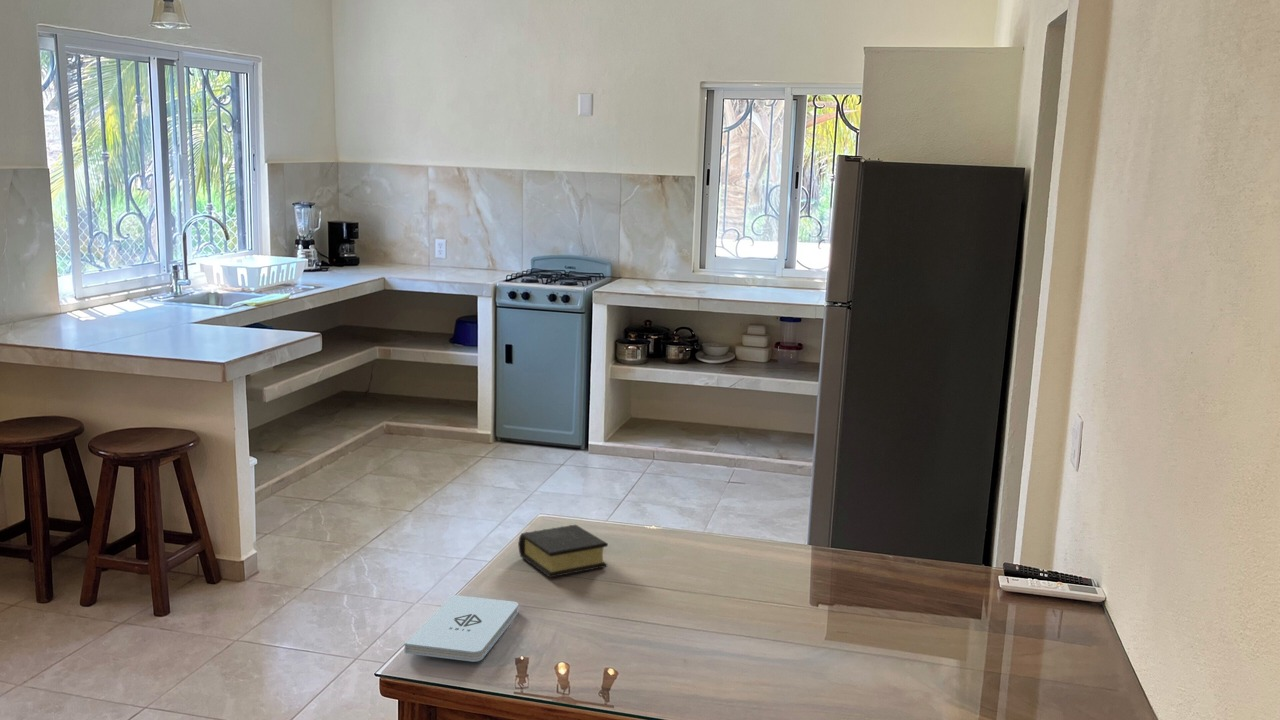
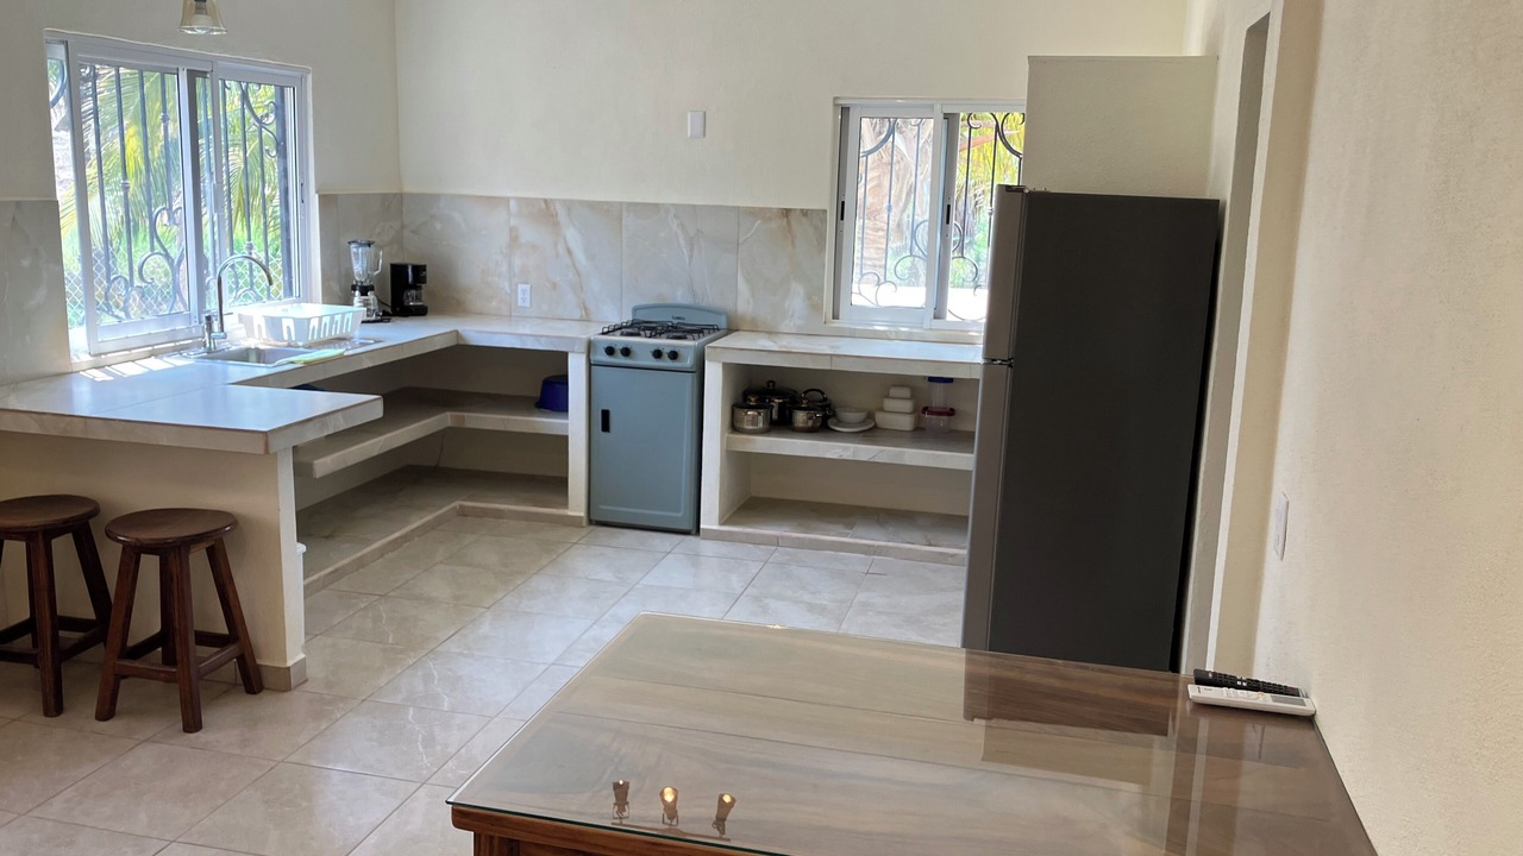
- book (561, 549)
- notepad (465, 626)
